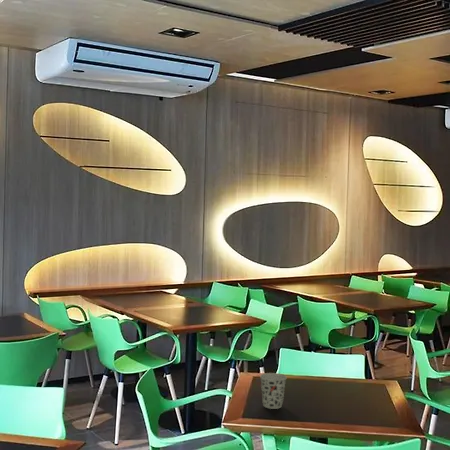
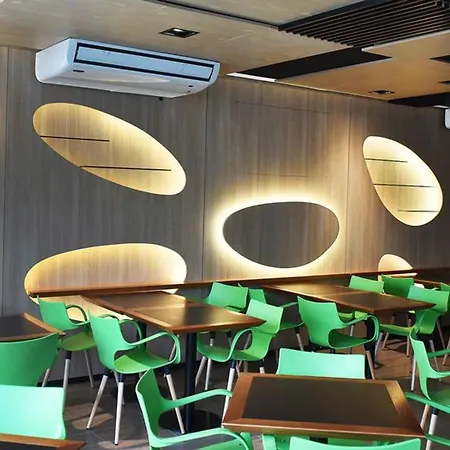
- cup (273, 391)
